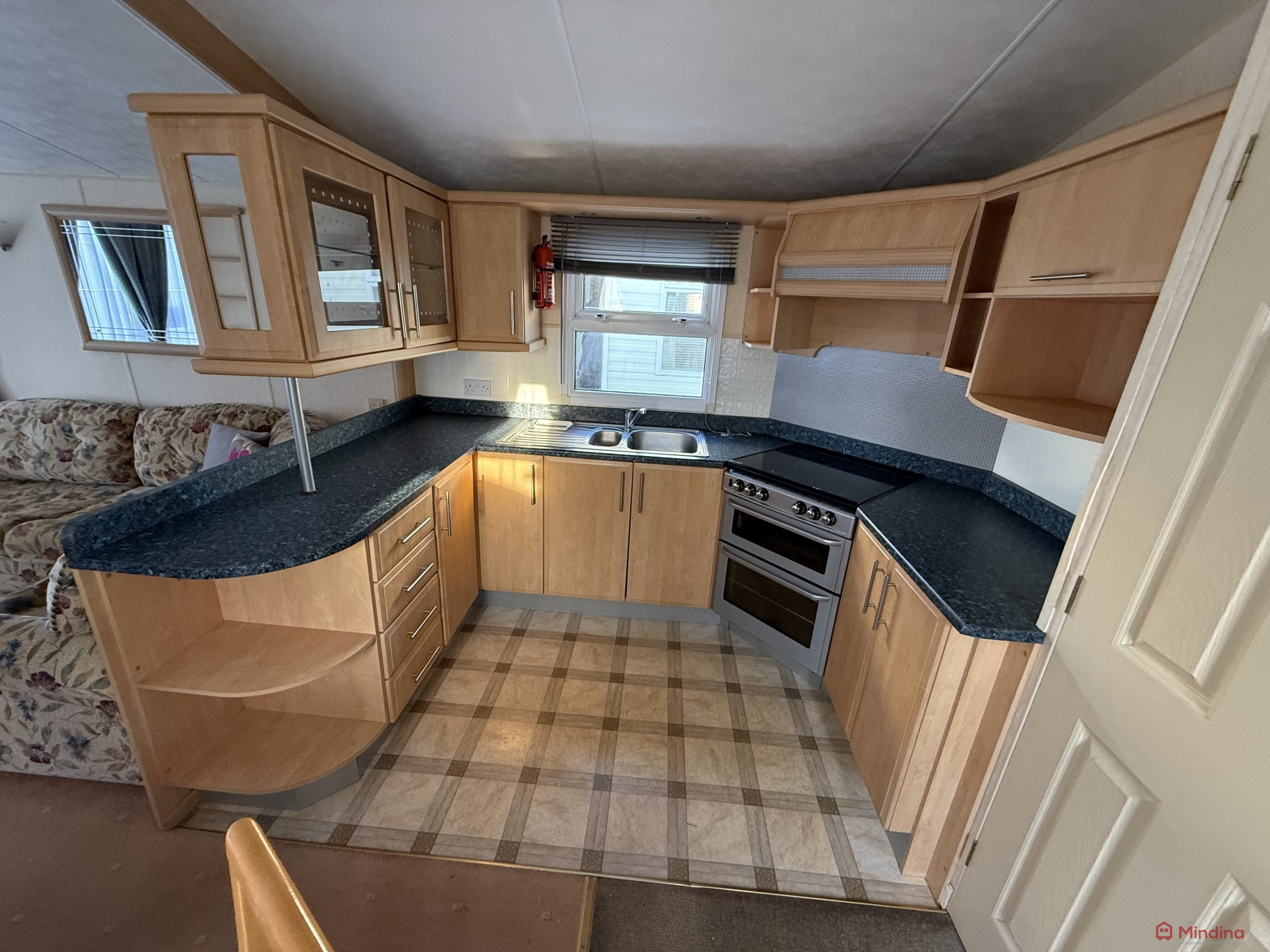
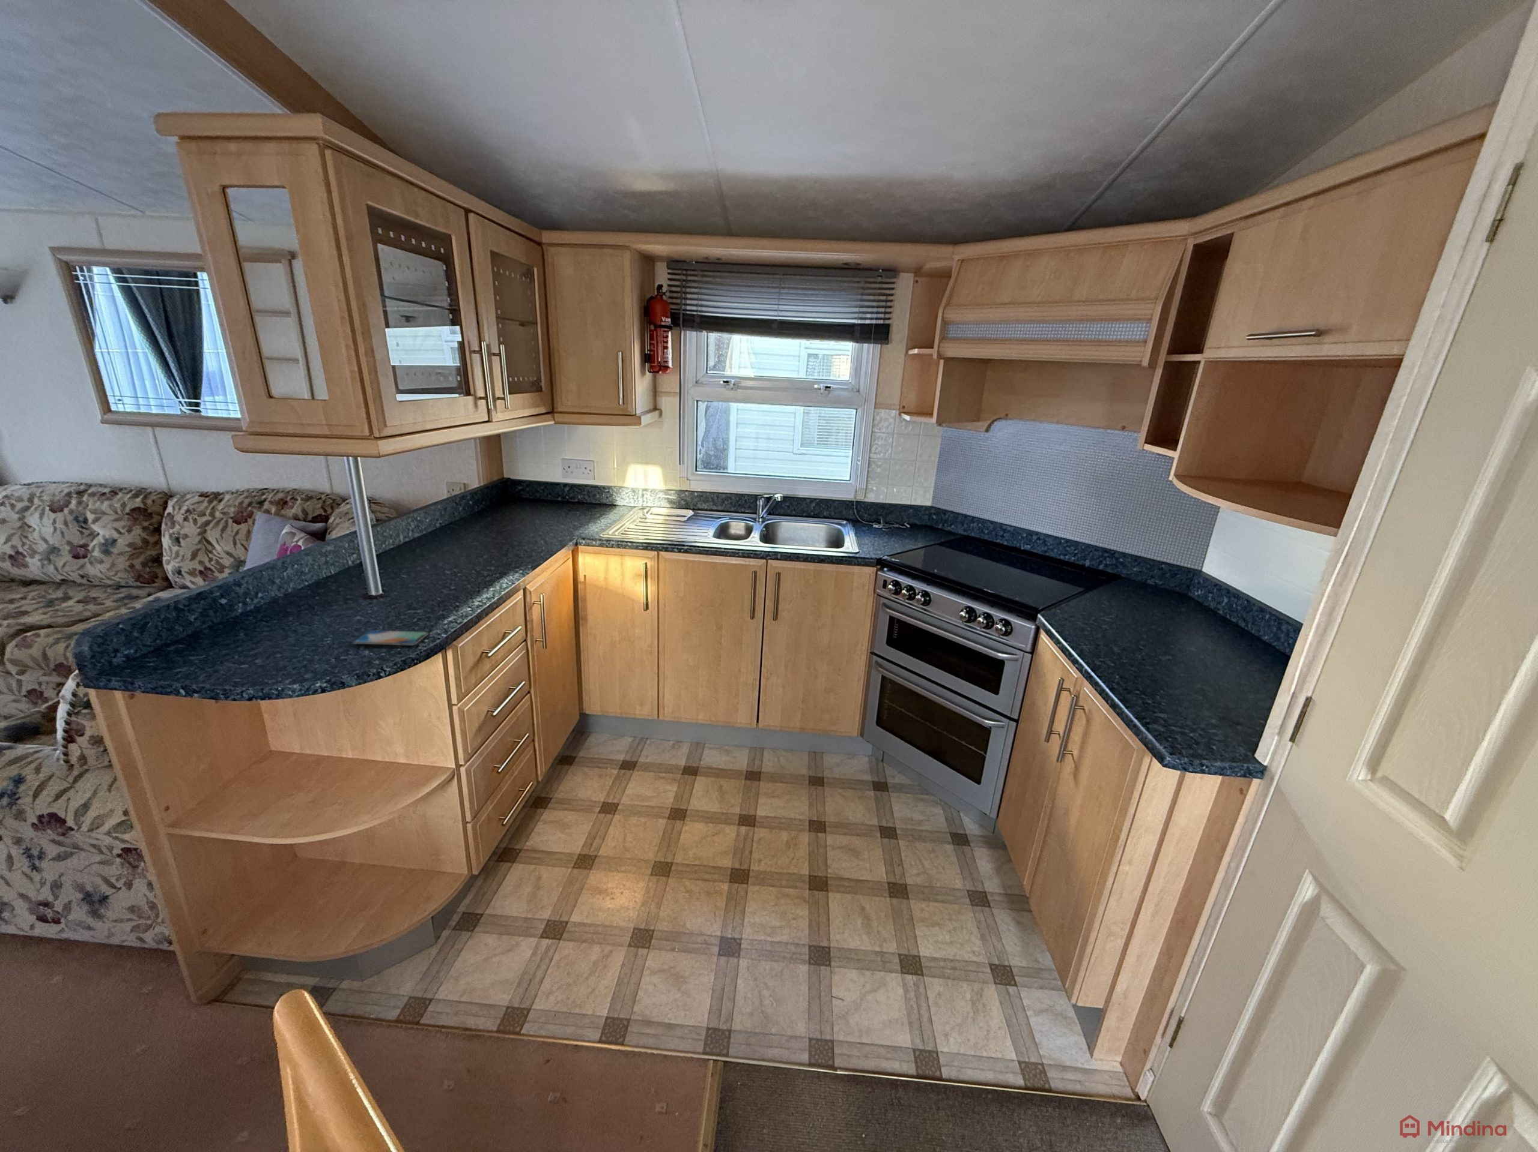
+ smartphone (391, 638)
